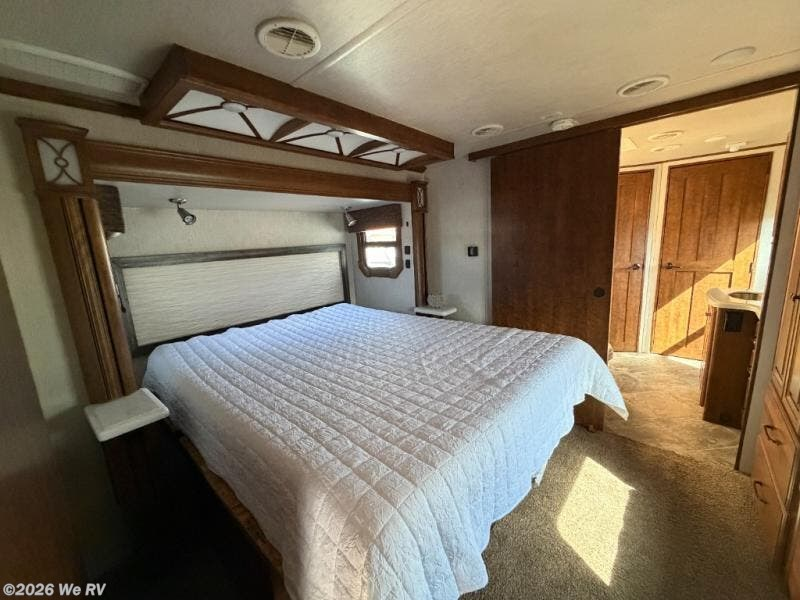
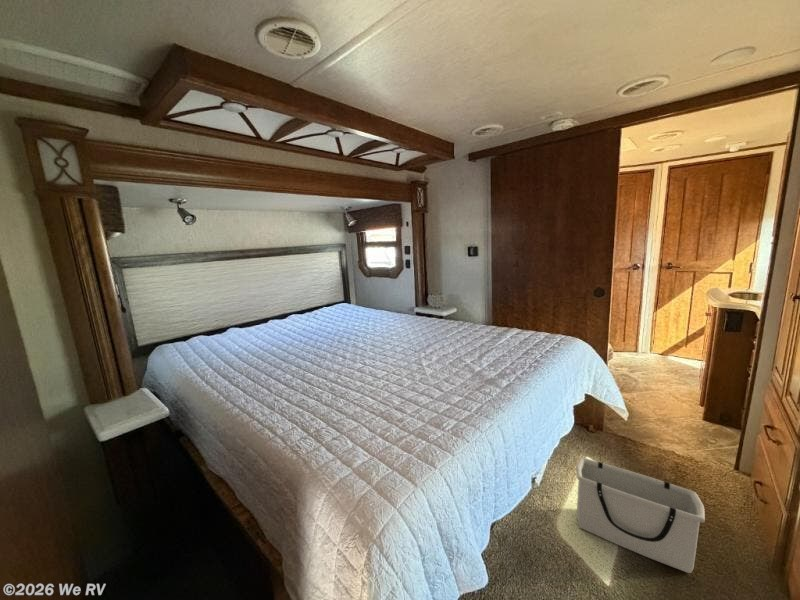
+ storage bin (631, 510)
